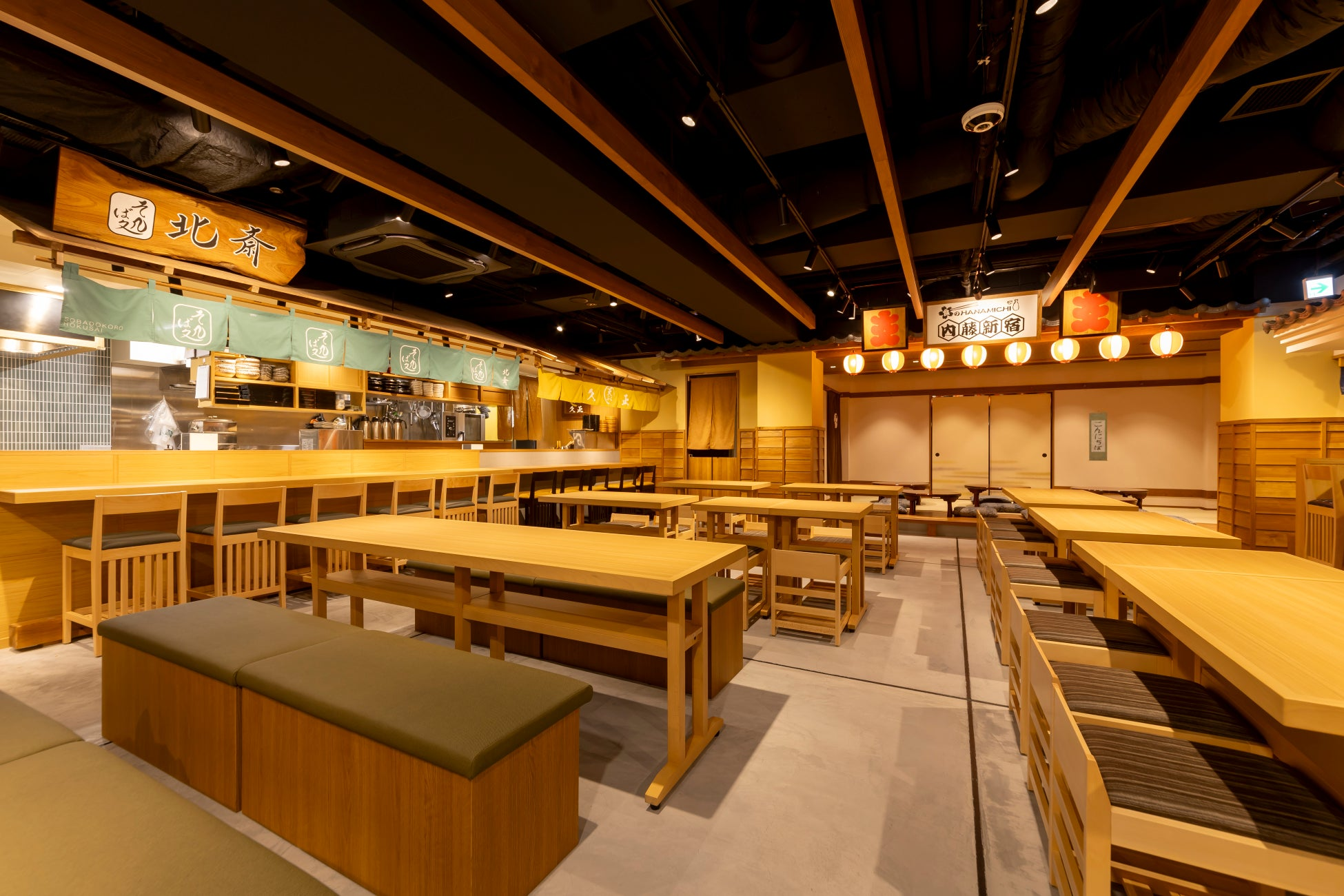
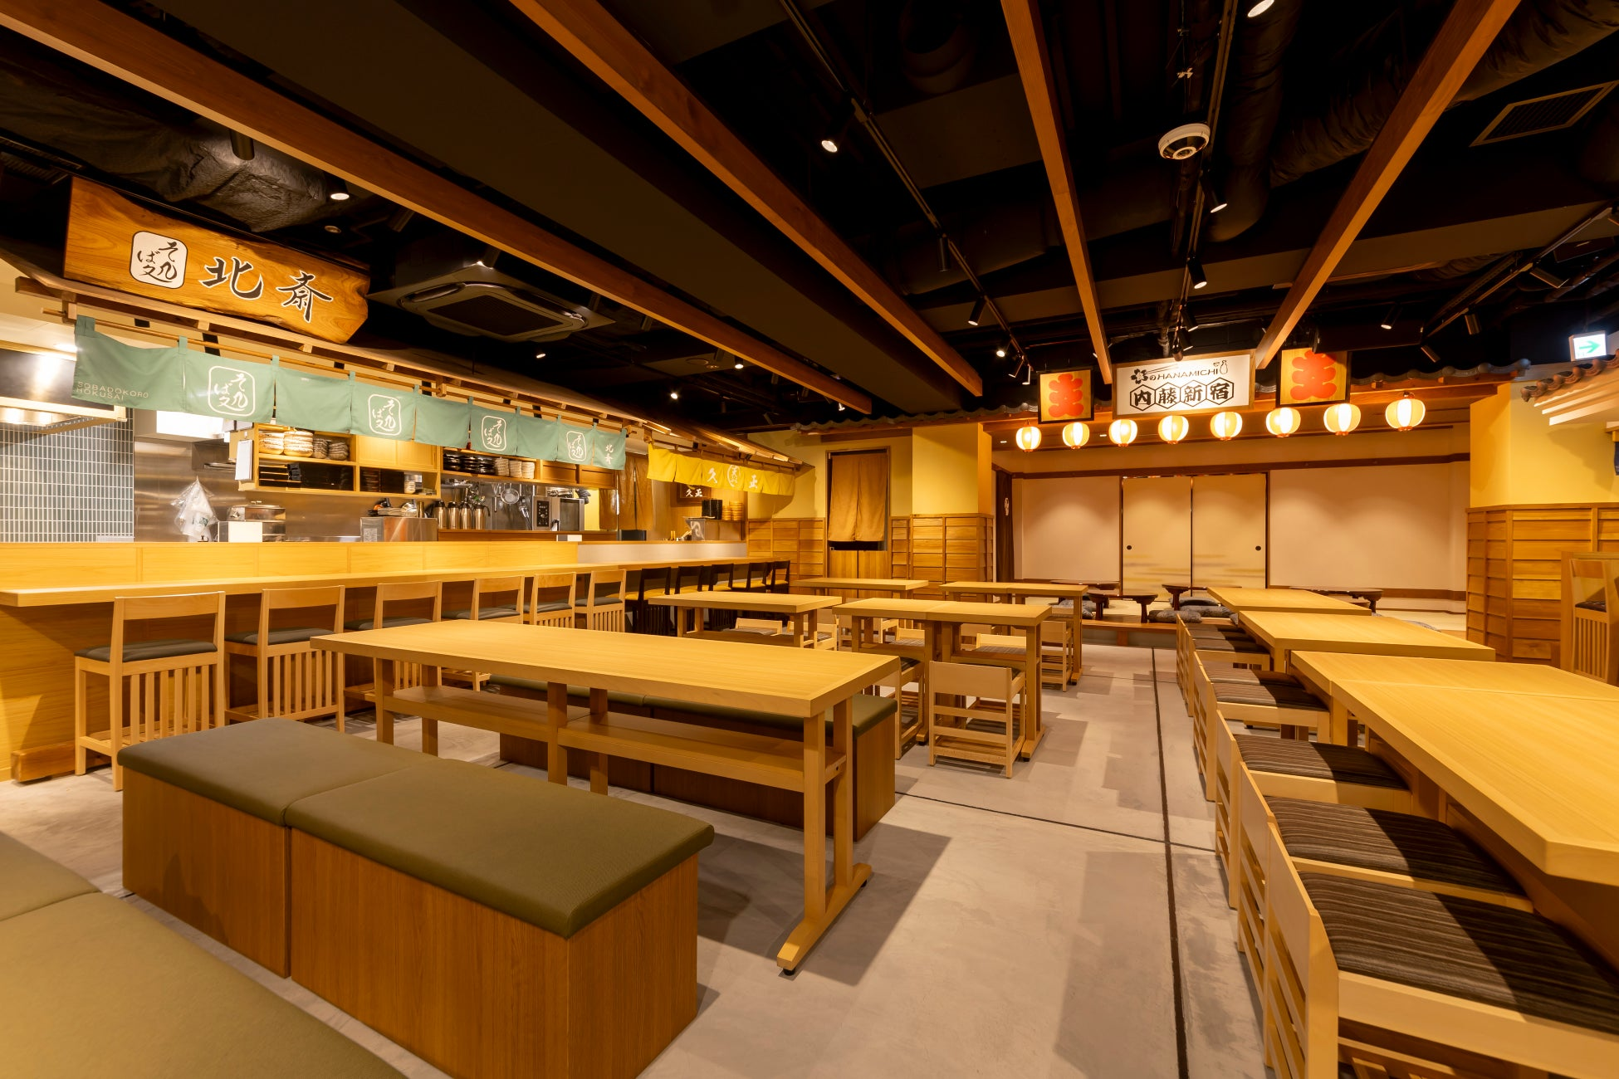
- wall scroll (1098, 436)
